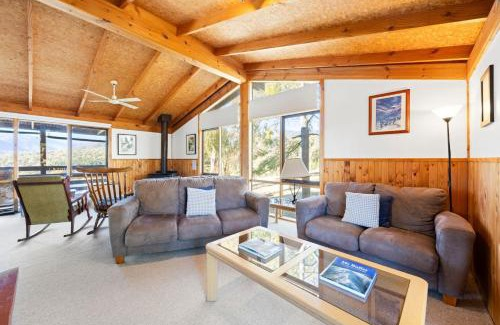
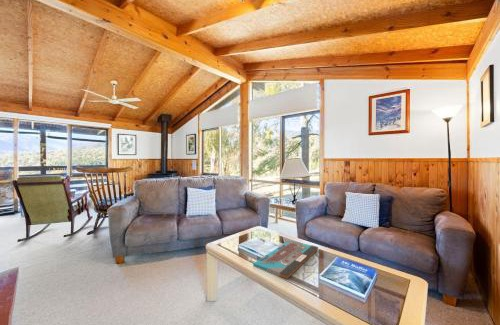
+ board game (288, 254)
